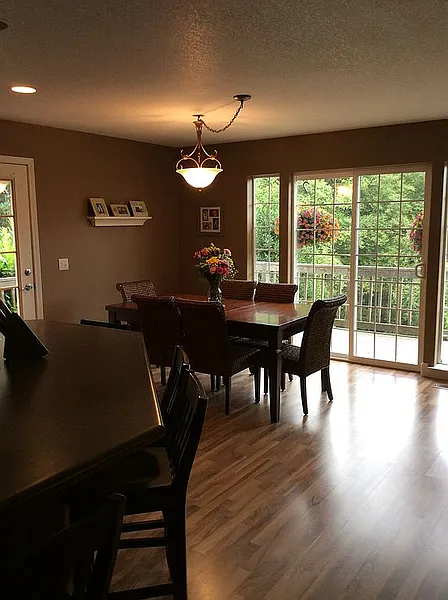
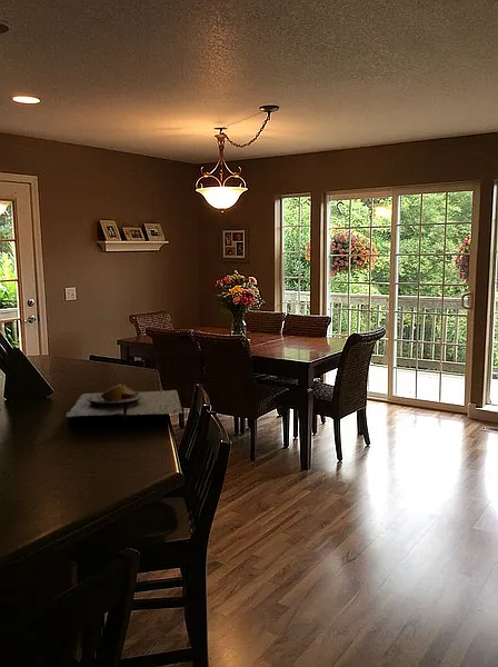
+ plate (126, 396)
